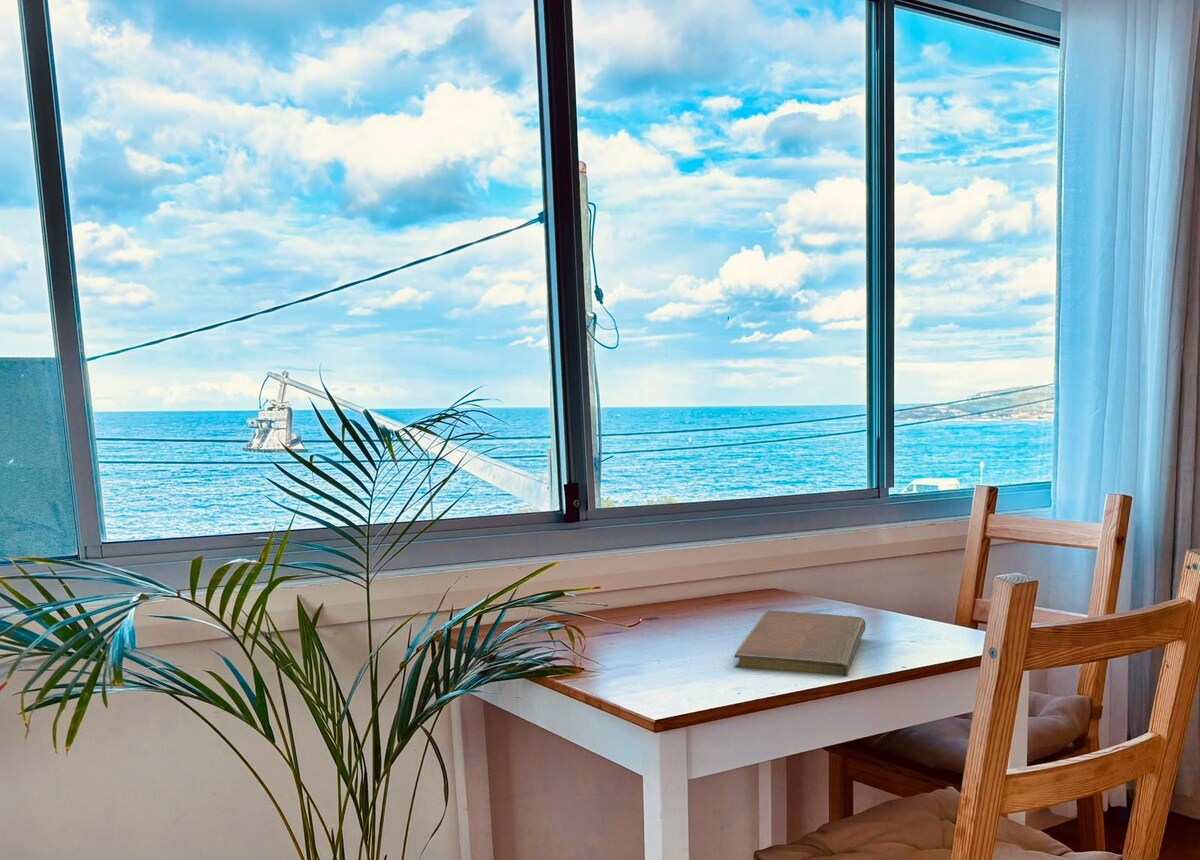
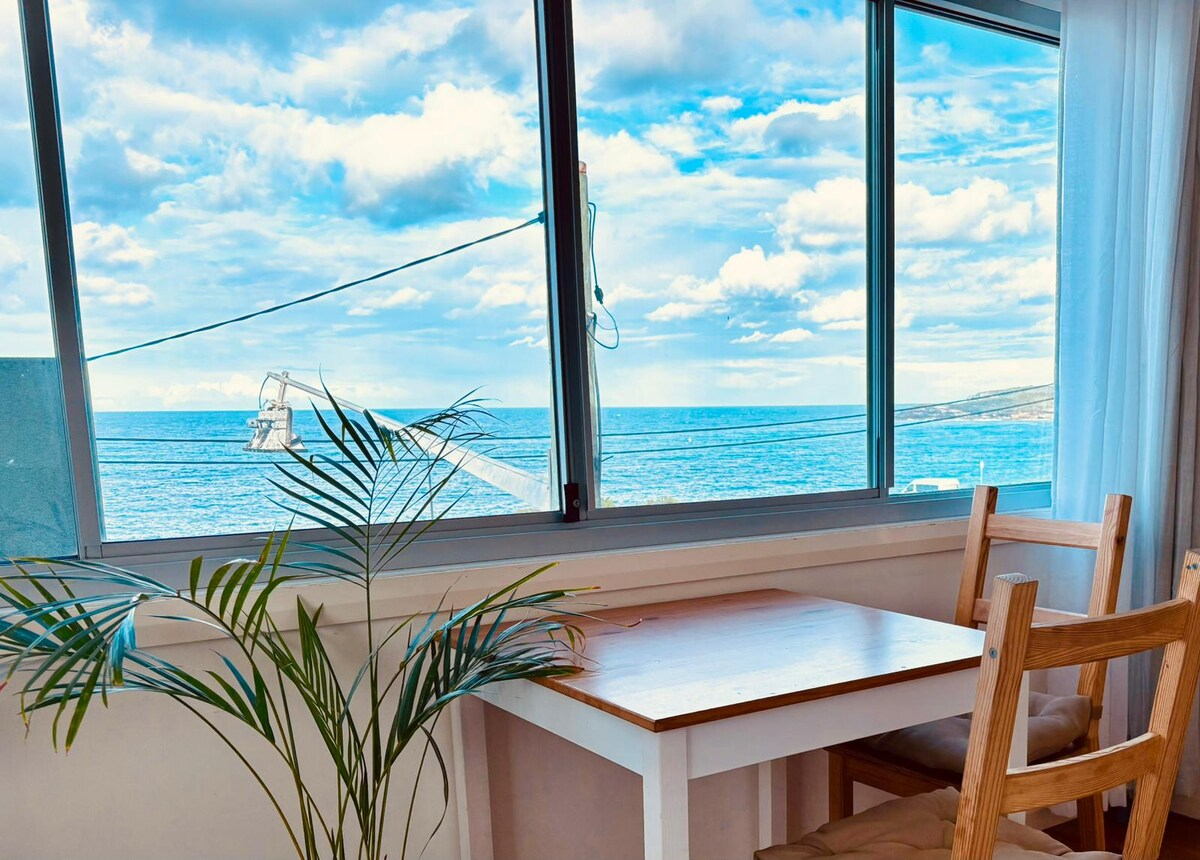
- notebook (803, 642)
